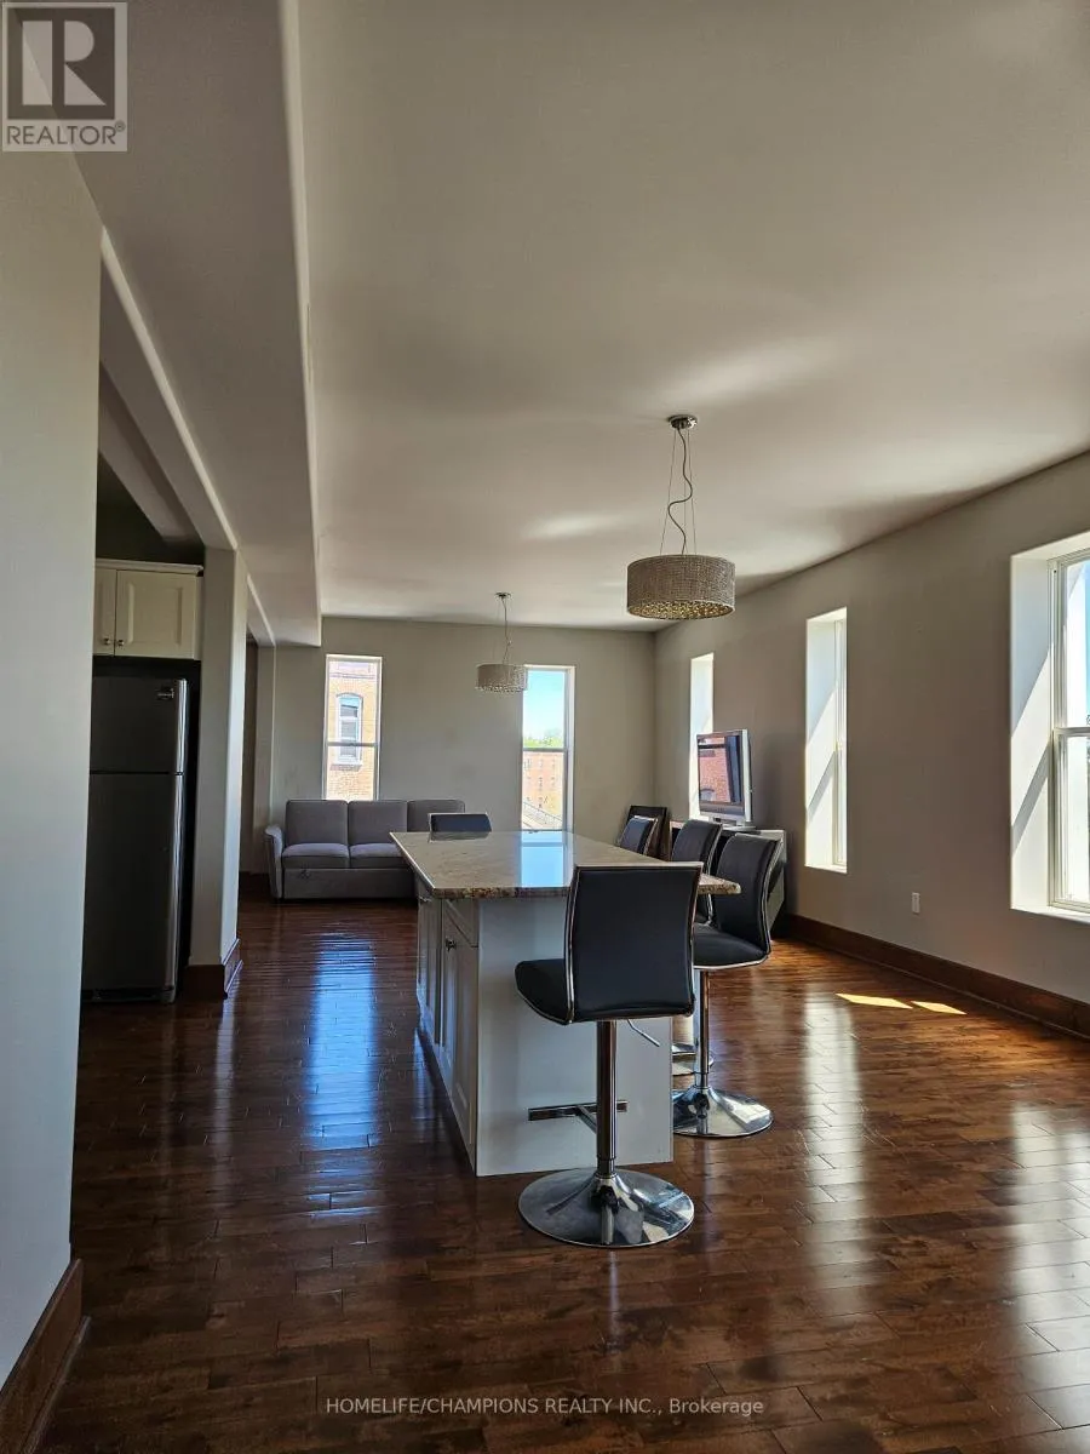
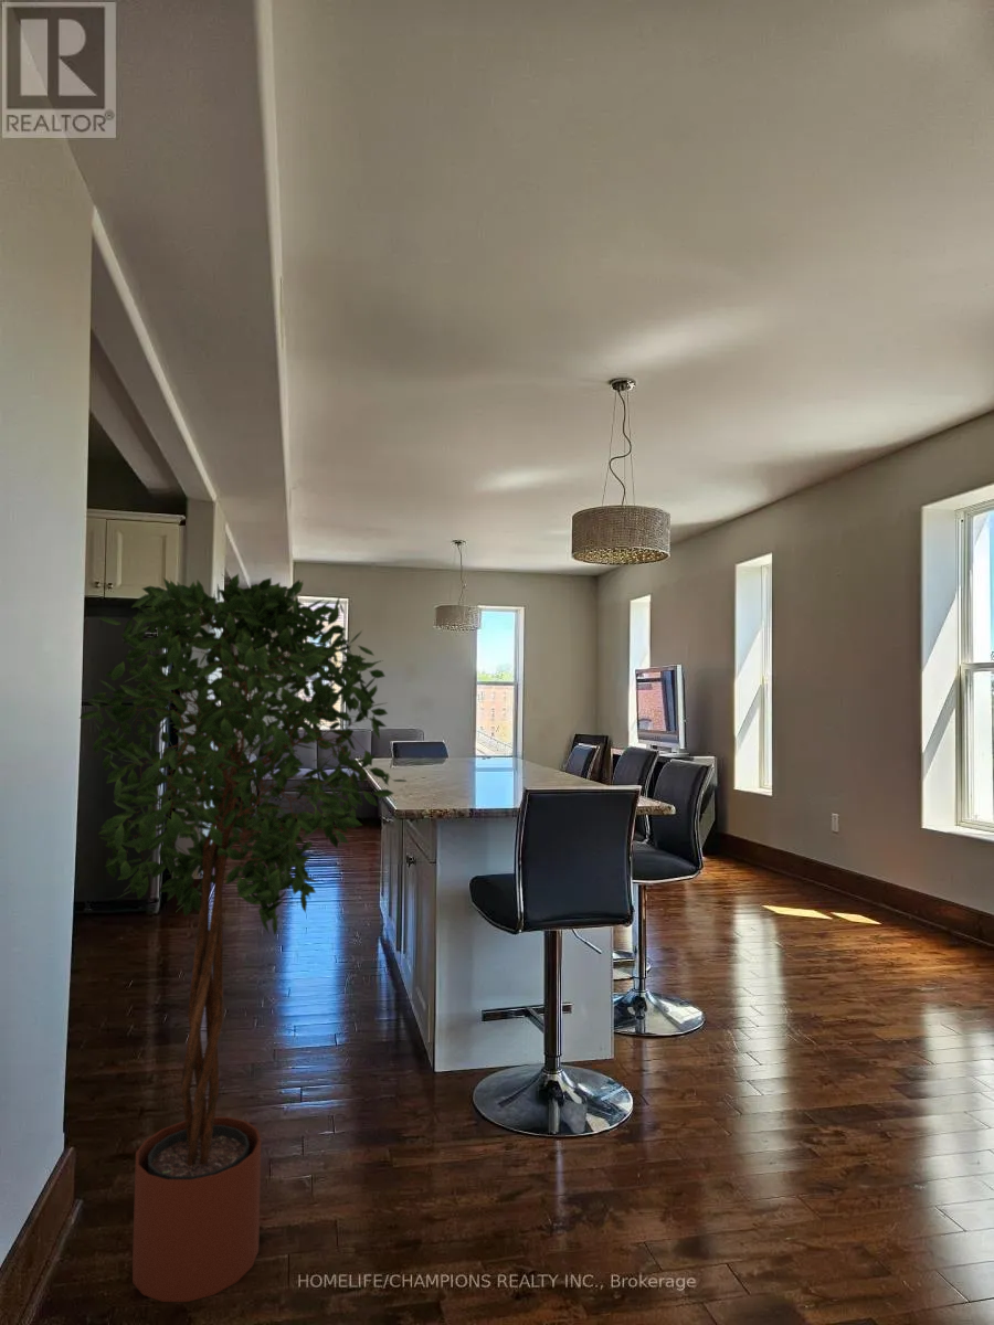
+ potted tree (248, 902)
